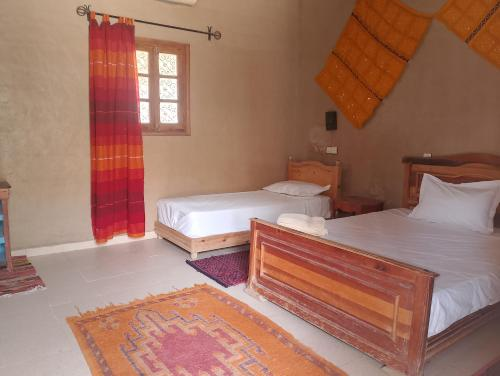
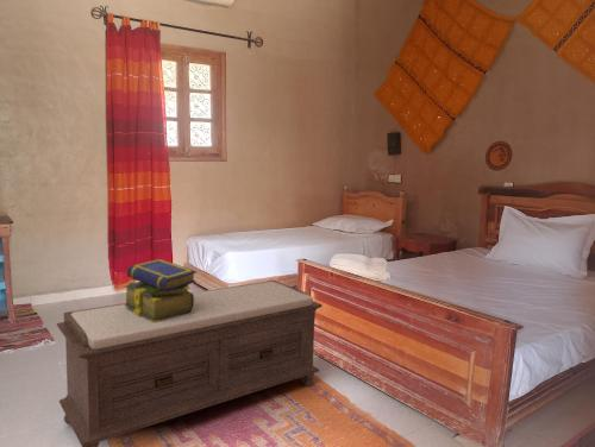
+ decorative plate (499, 156)
+ bench (200, 353)
+ stack of books (161, 288)
